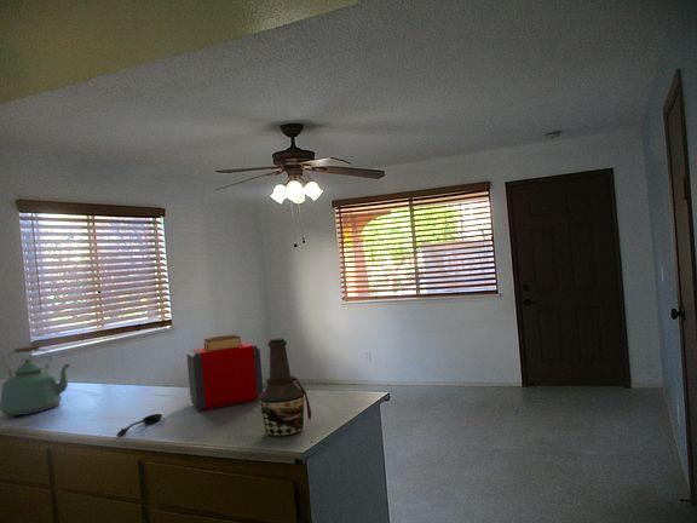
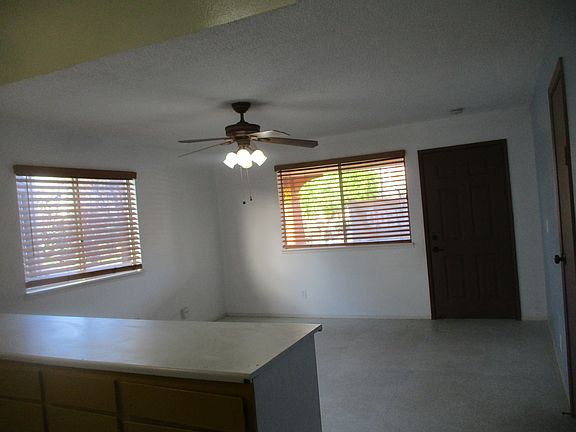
- bottle (283, 385)
- toaster (225, 369)
- spoon (139, 423)
- kettle (35, 377)
